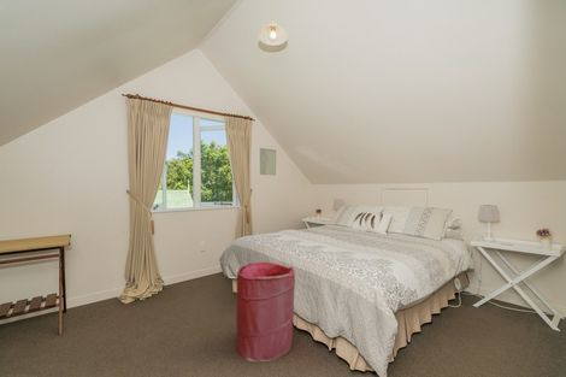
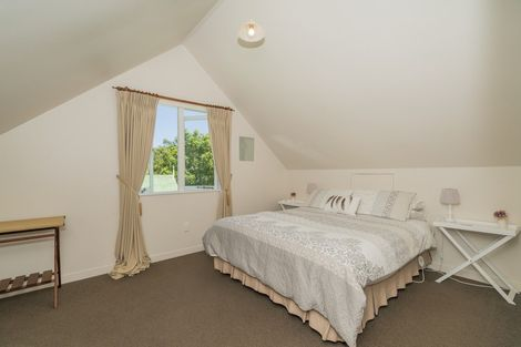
- laundry hamper (265, 305)
